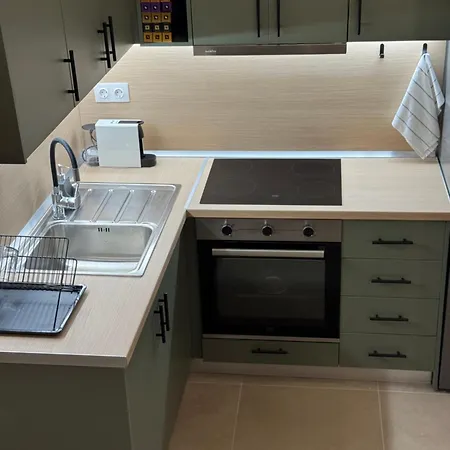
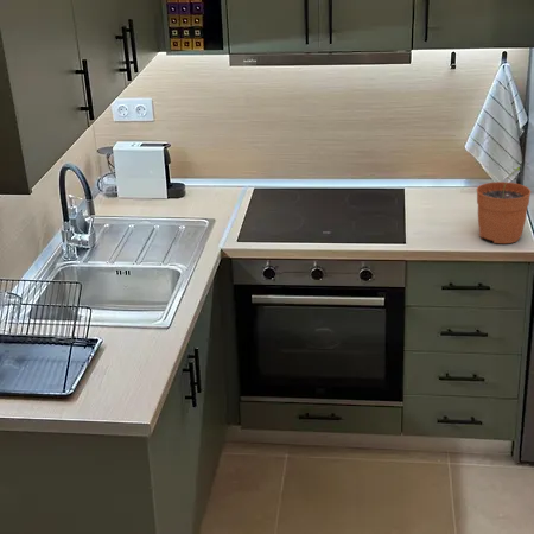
+ plant pot (502, 202)
